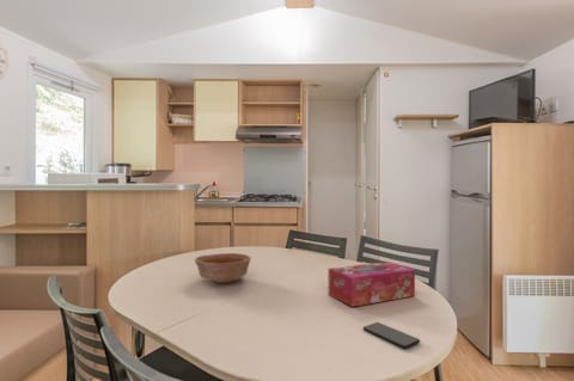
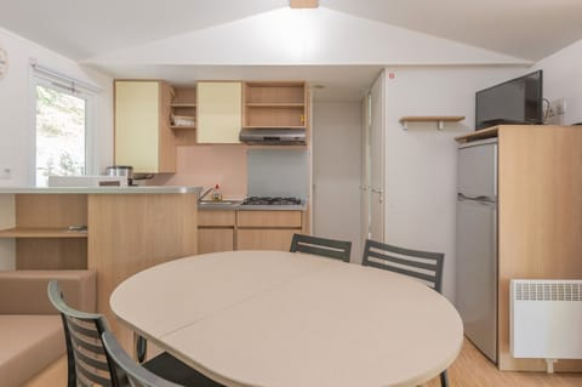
- bowl (222, 269)
- smartphone (390, 333)
- tissue box (371, 282)
